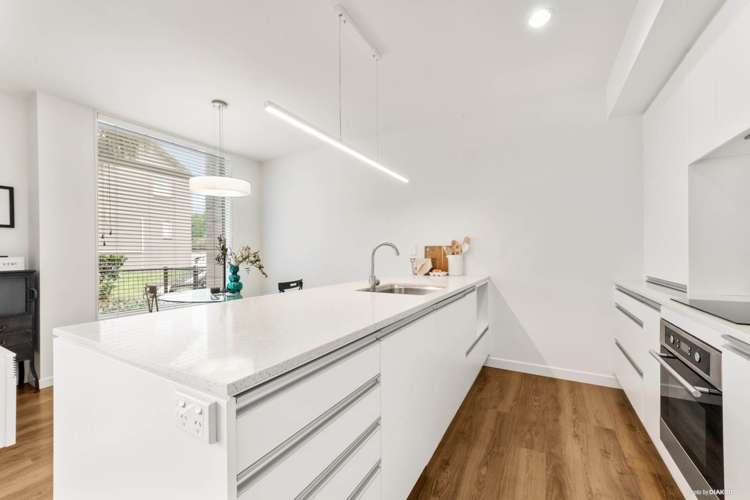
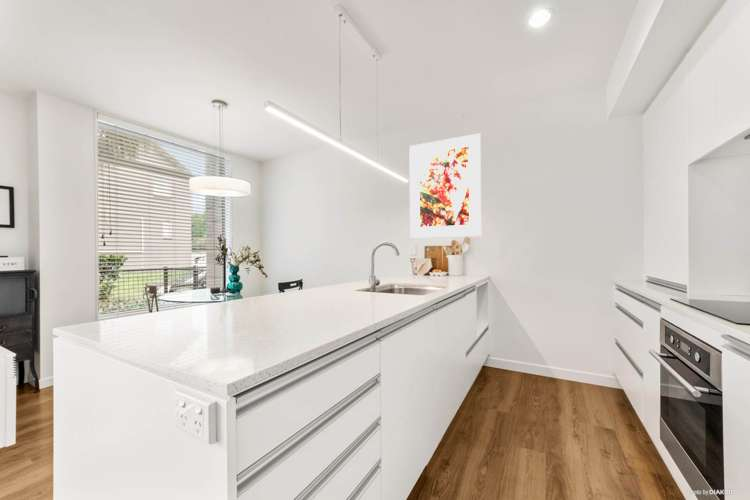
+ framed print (443, 188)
